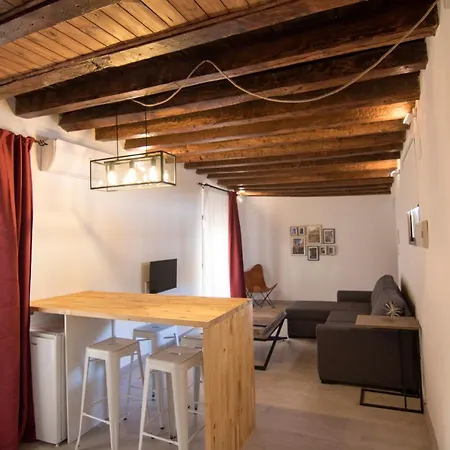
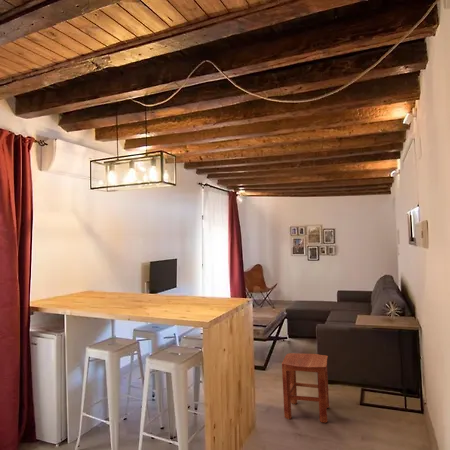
+ stool (306, 385)
